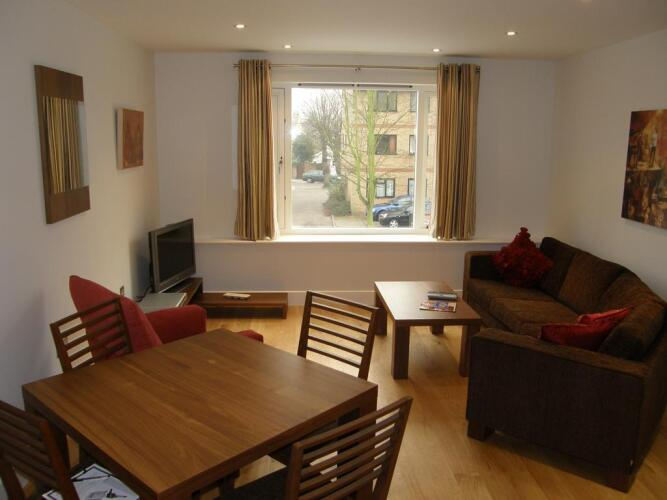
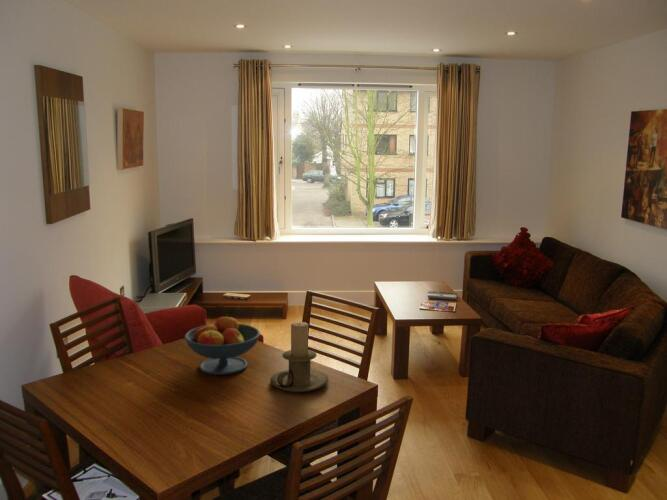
+ fruit bowl (223, 344)
+ candle holder (299, 353)
